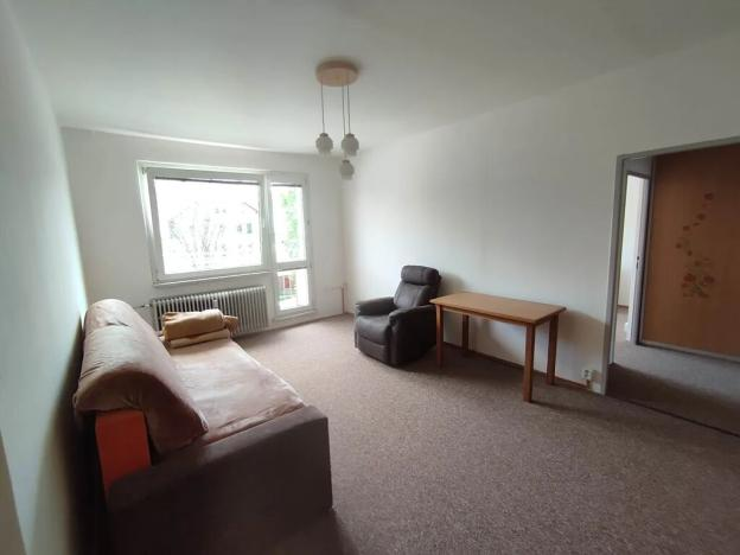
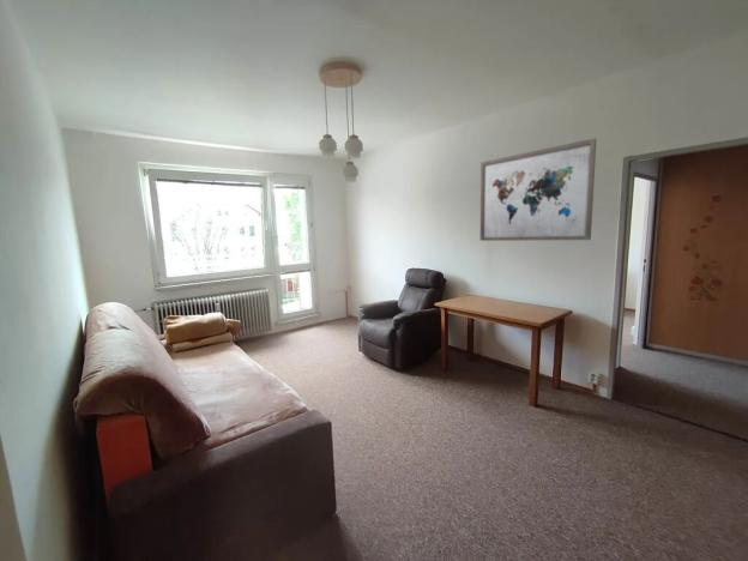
+ wall art (530, 197)
